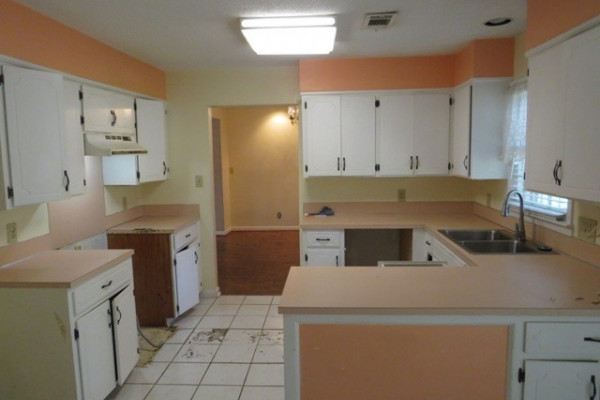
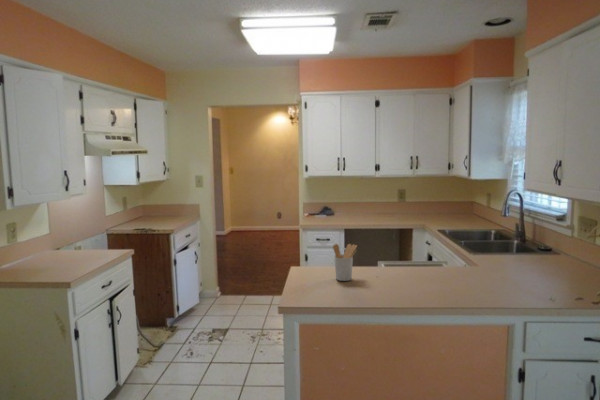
+ utensil holder (346, 261)
